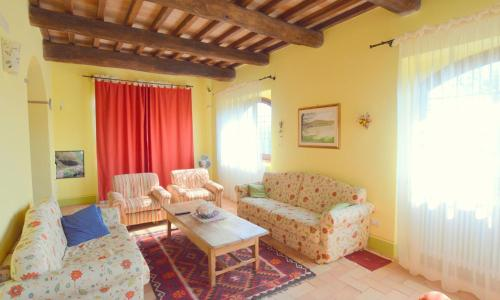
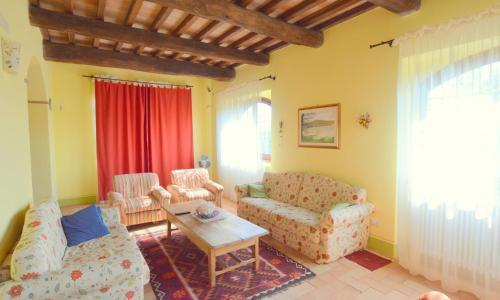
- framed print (68, 164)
